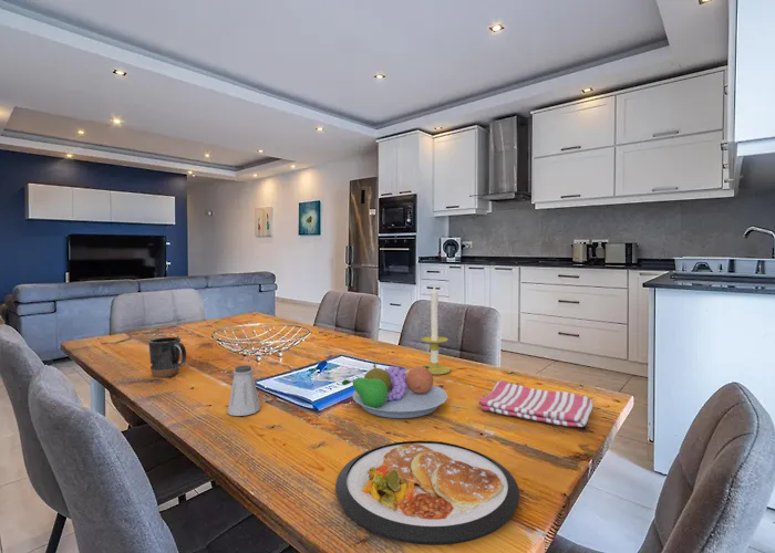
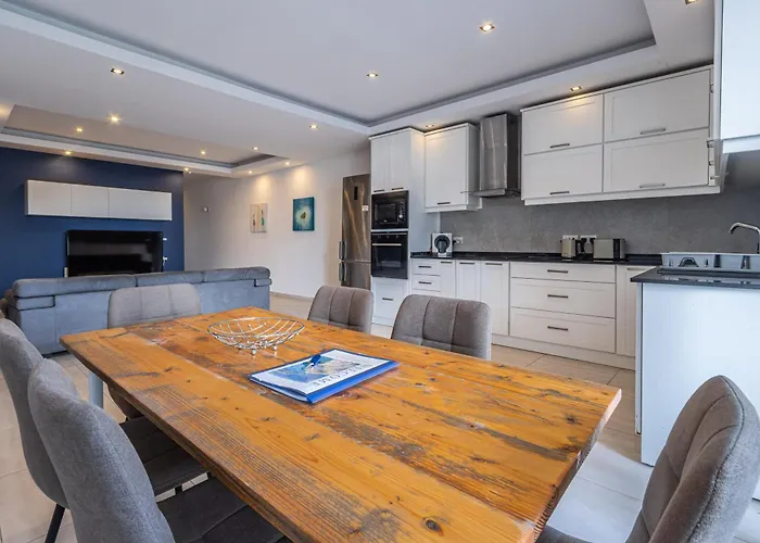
- dish (425, 477)
- mug (167, 355)
- fruit bowl (395, 385)
- candle (434, 326)
- saltshaker (244, 388)
- dish towel (536, 401)
